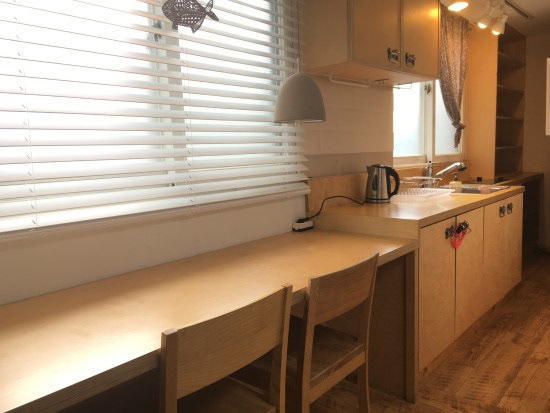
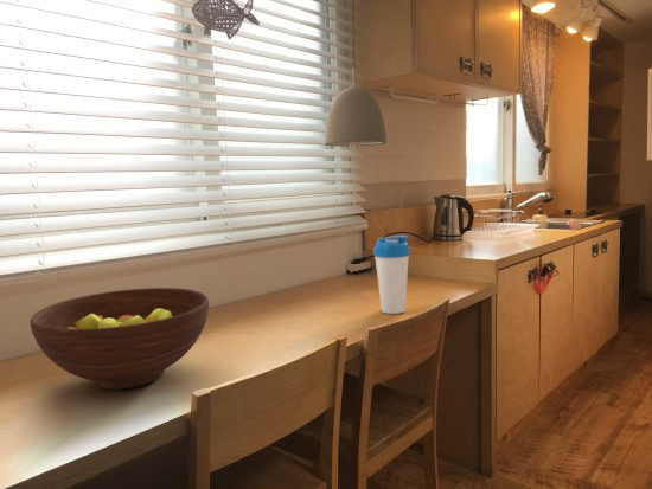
+ water bottle (391, 274)
+ fruit bowl (127, 342)
